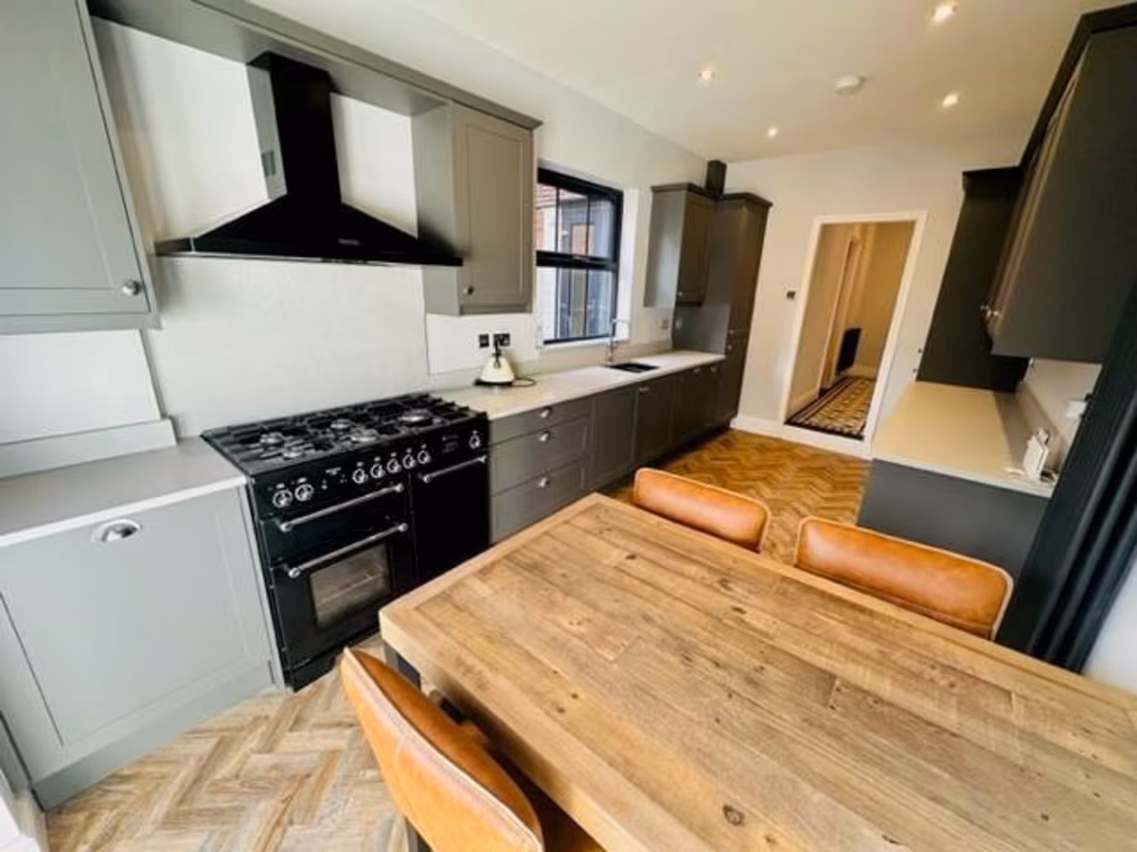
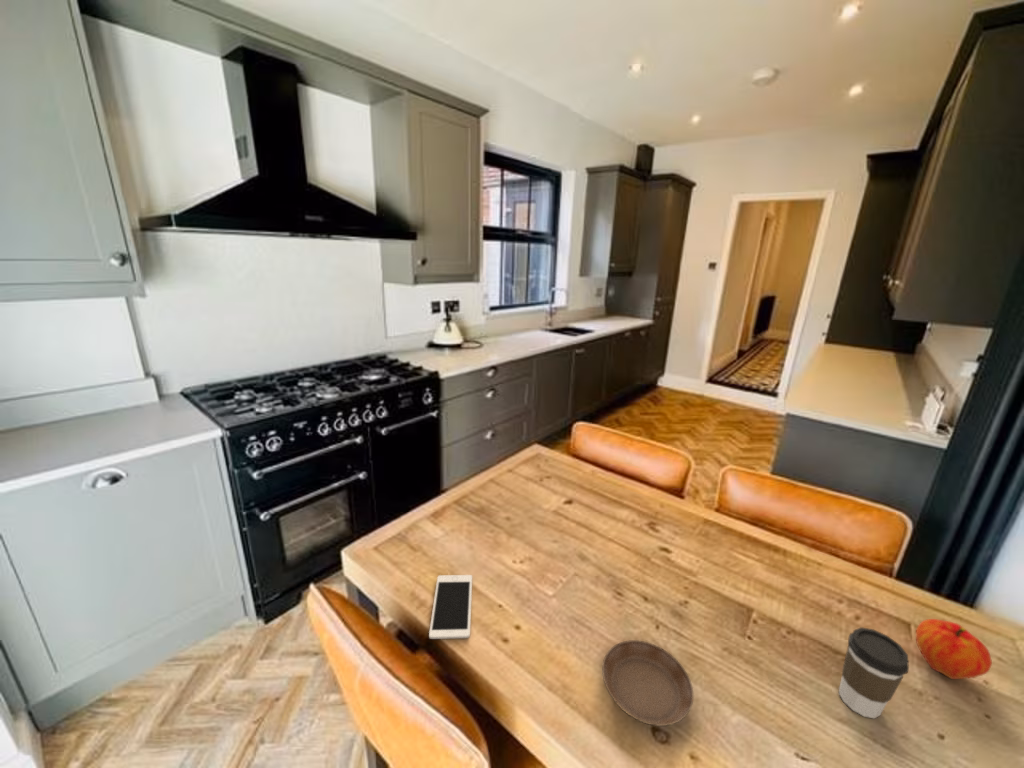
+ cell phone (452, 604)
+ fruit (951, 648)
+ coffee cup (869, 674)
+ saucer (645, 683)
